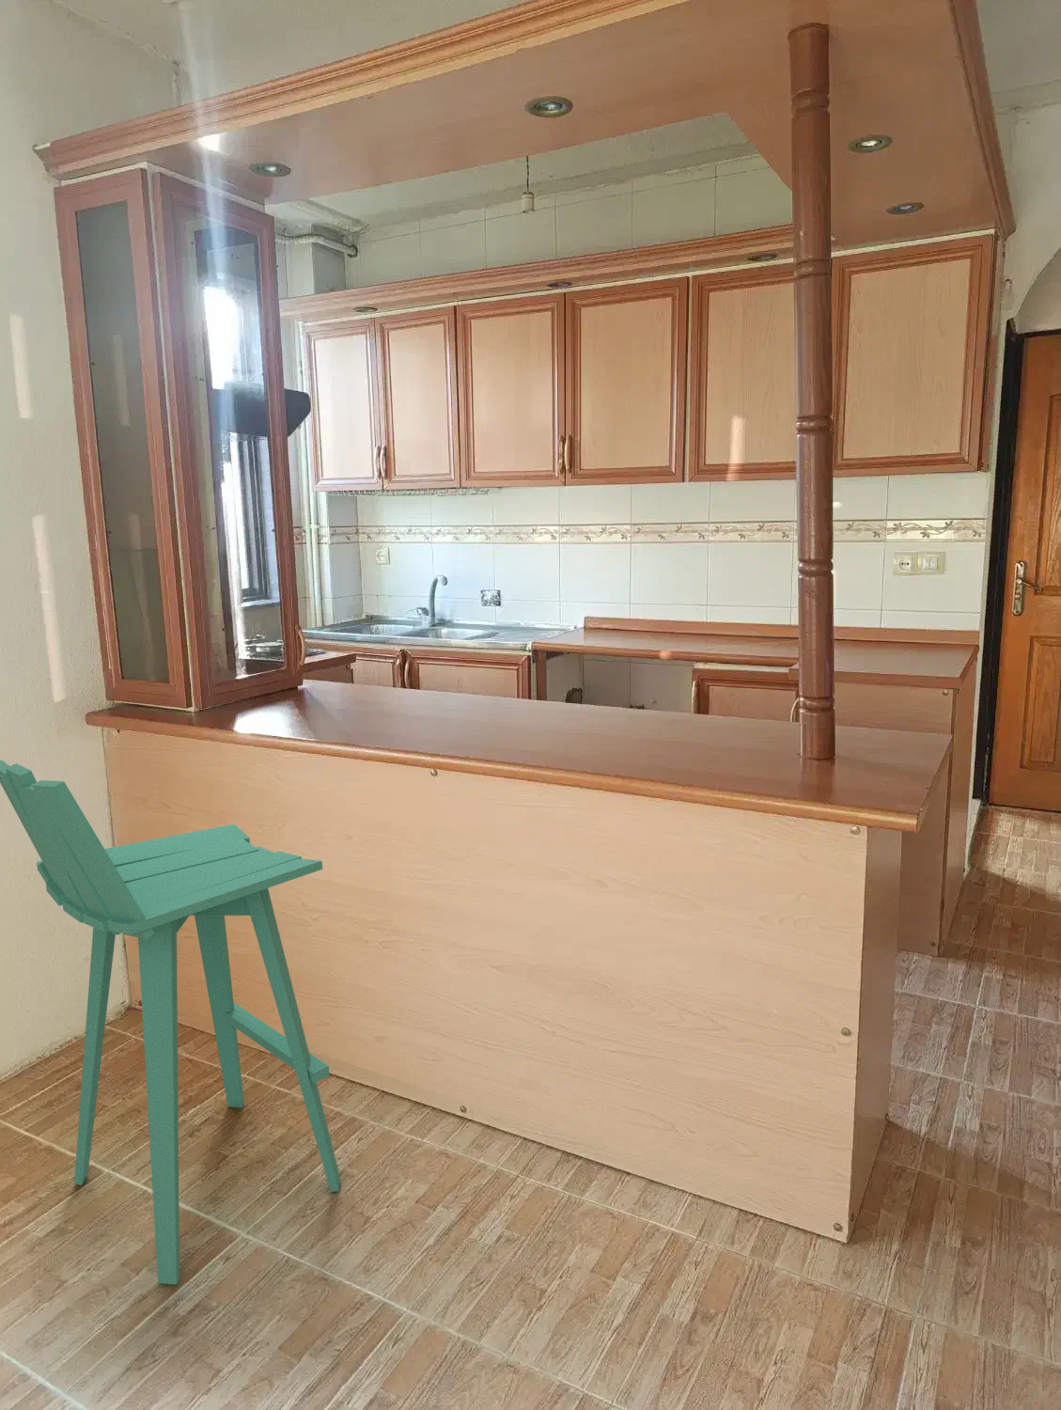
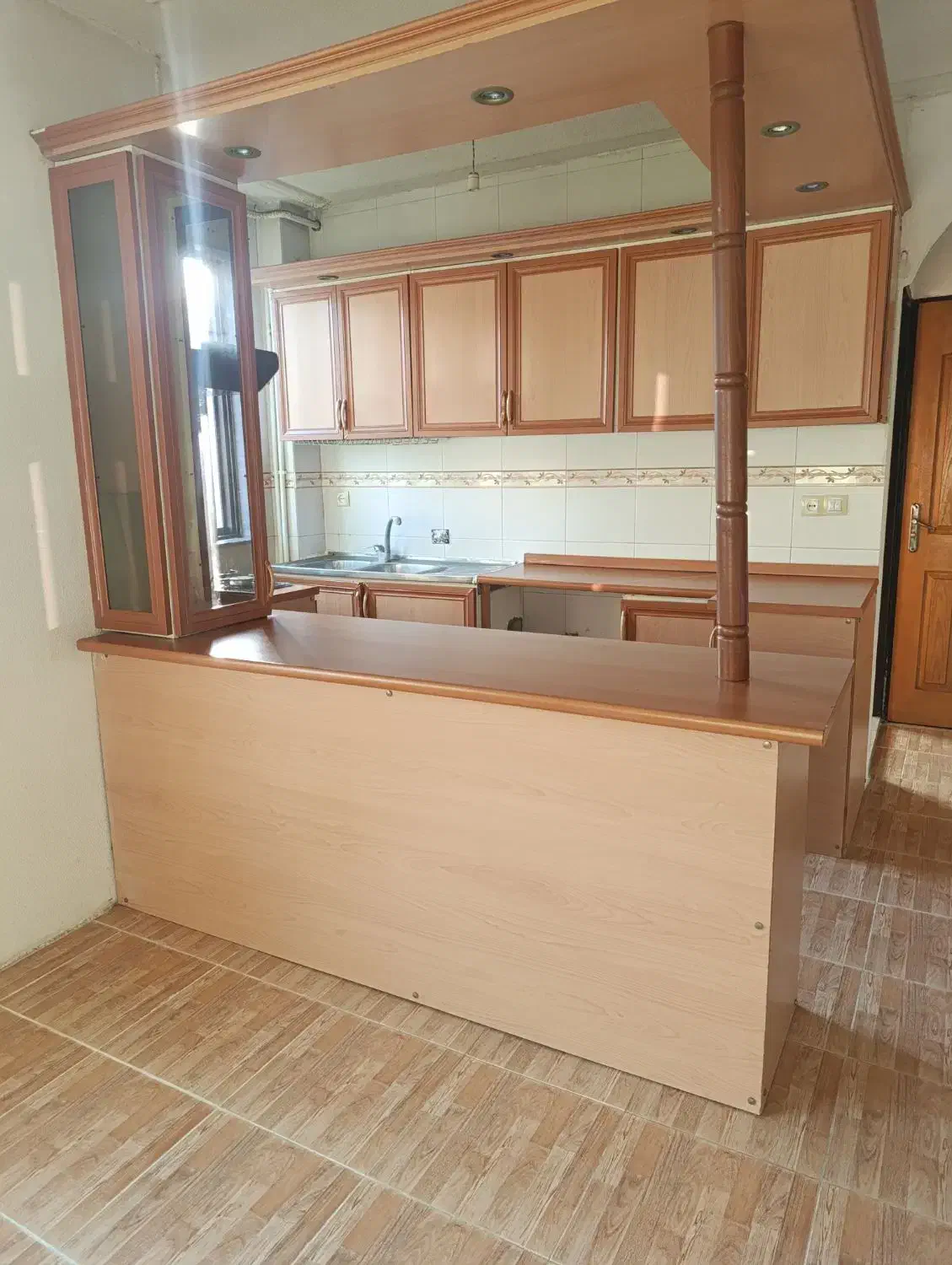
- bar stool (176, 975)
